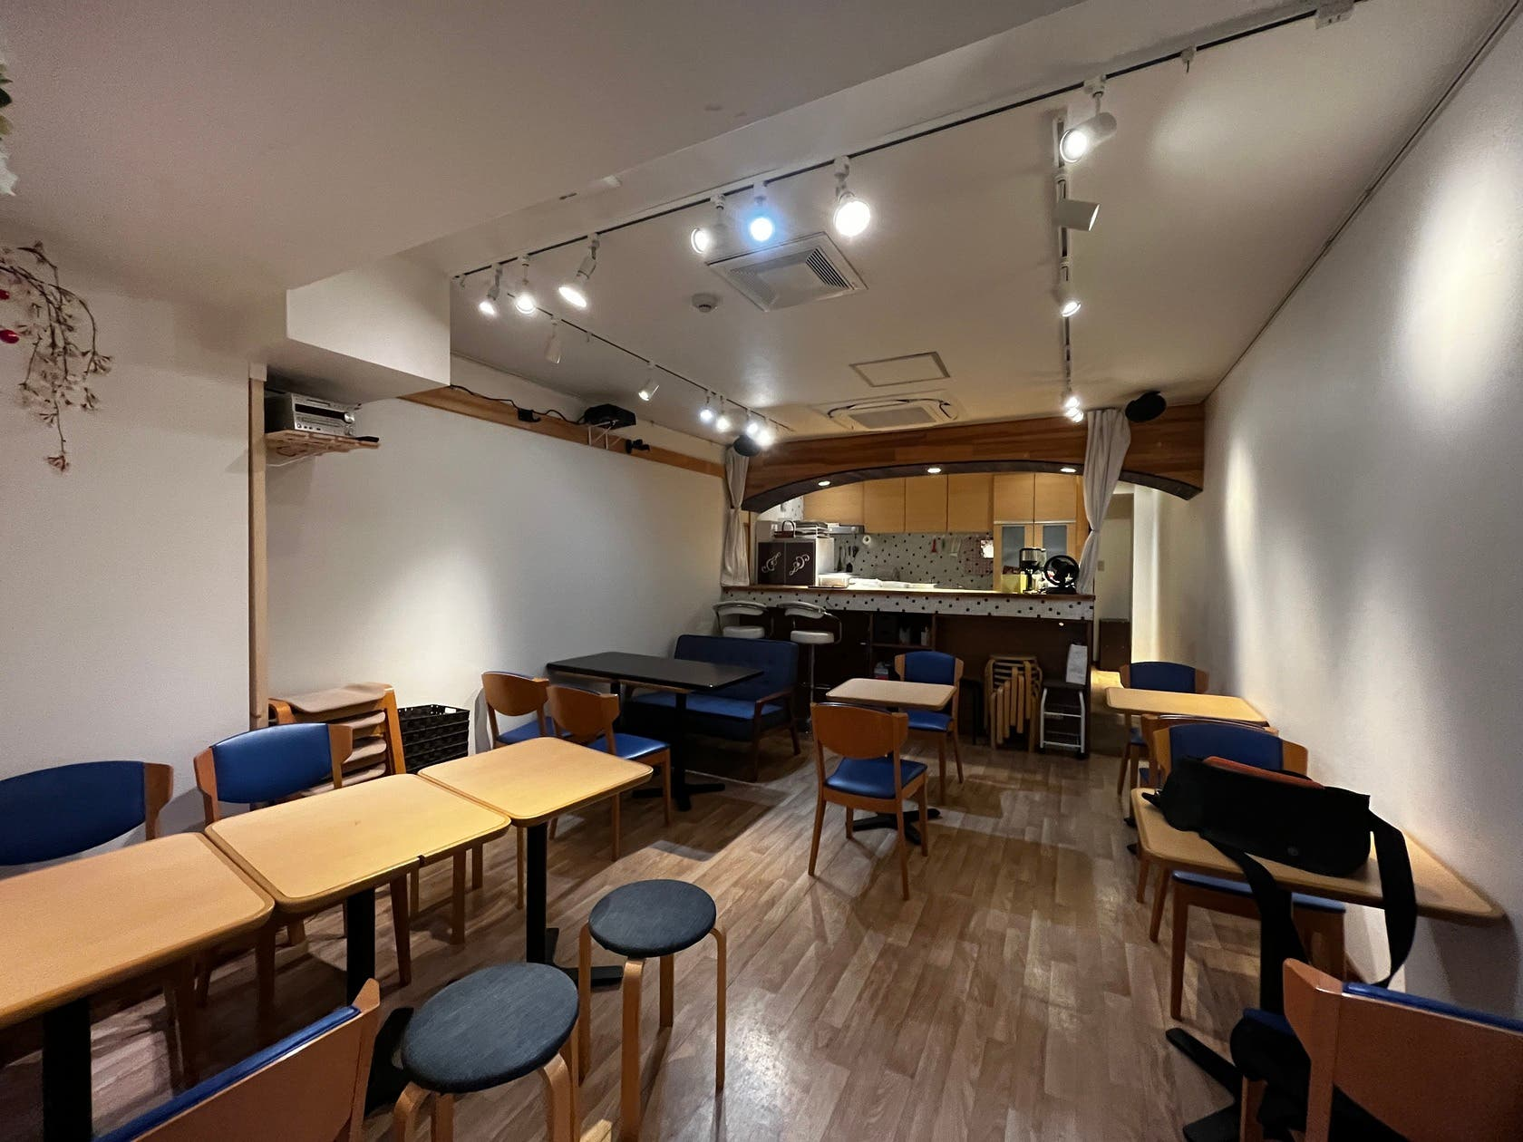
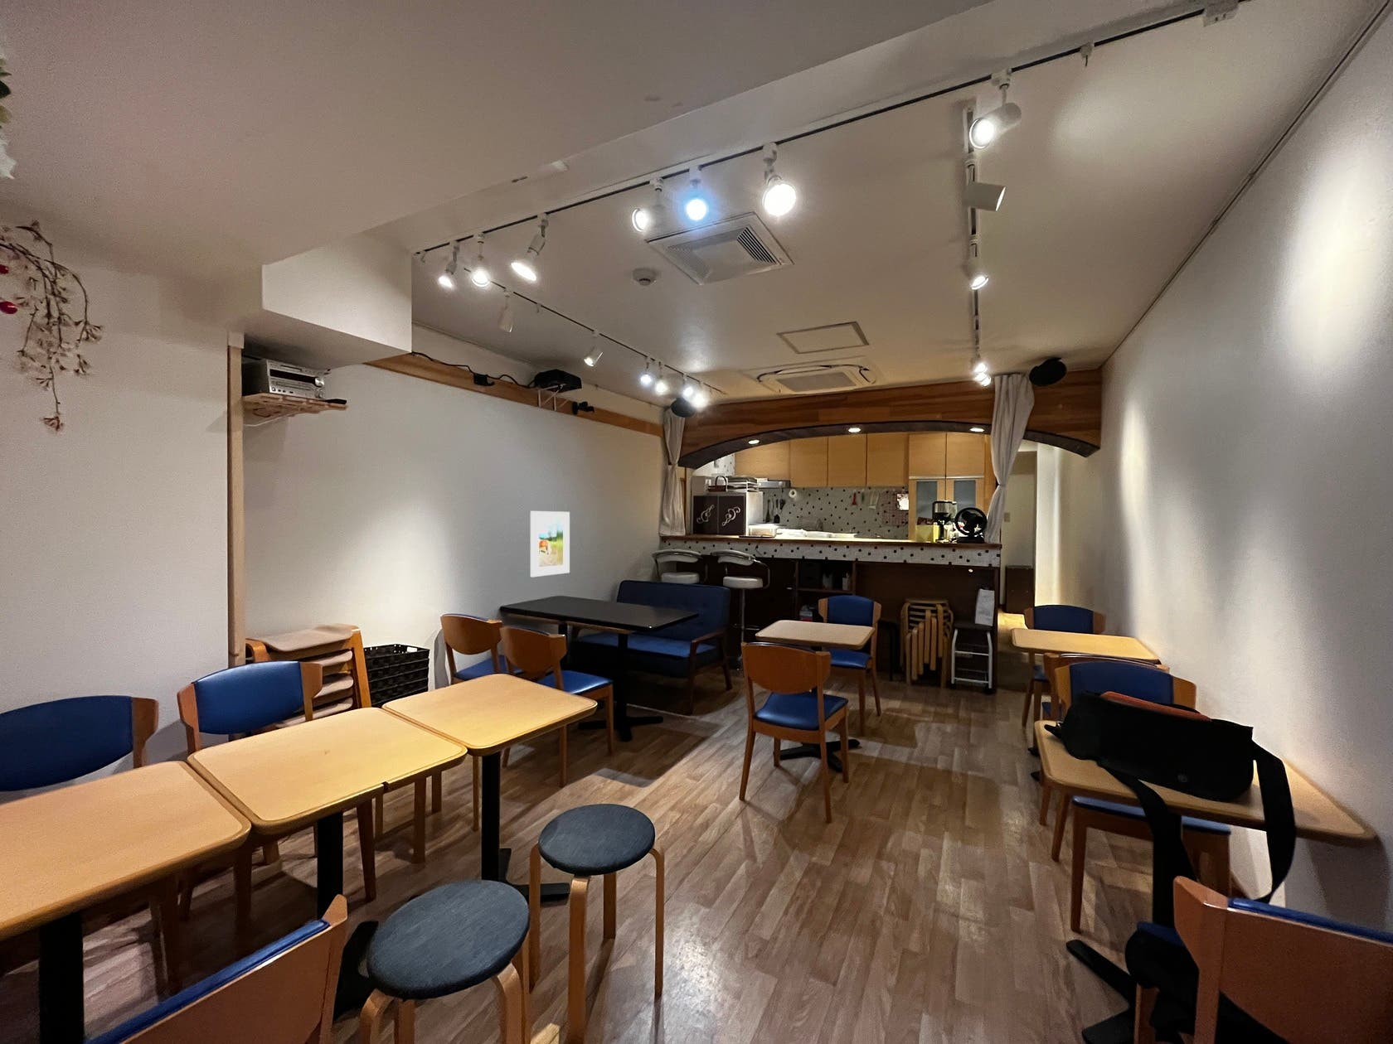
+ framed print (551, 543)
